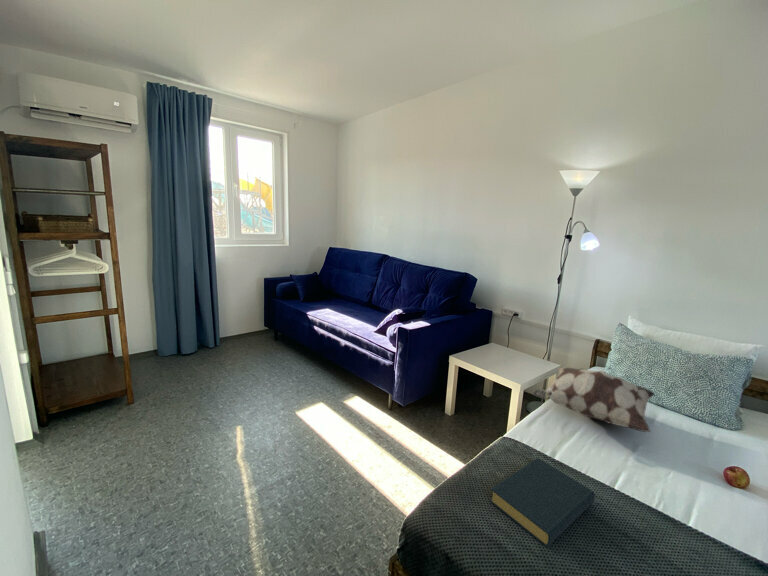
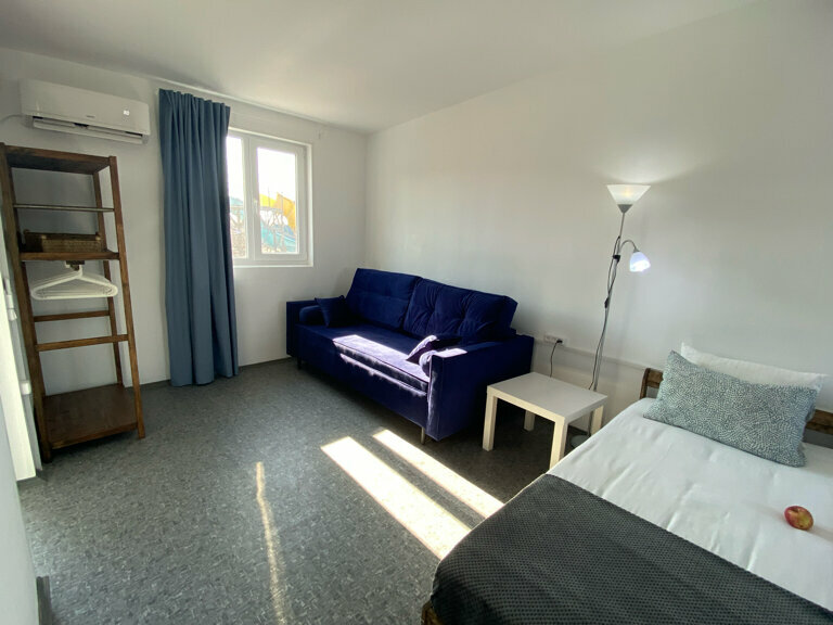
- decorative pillow (594, 394)
- hardback book (542, 496)
